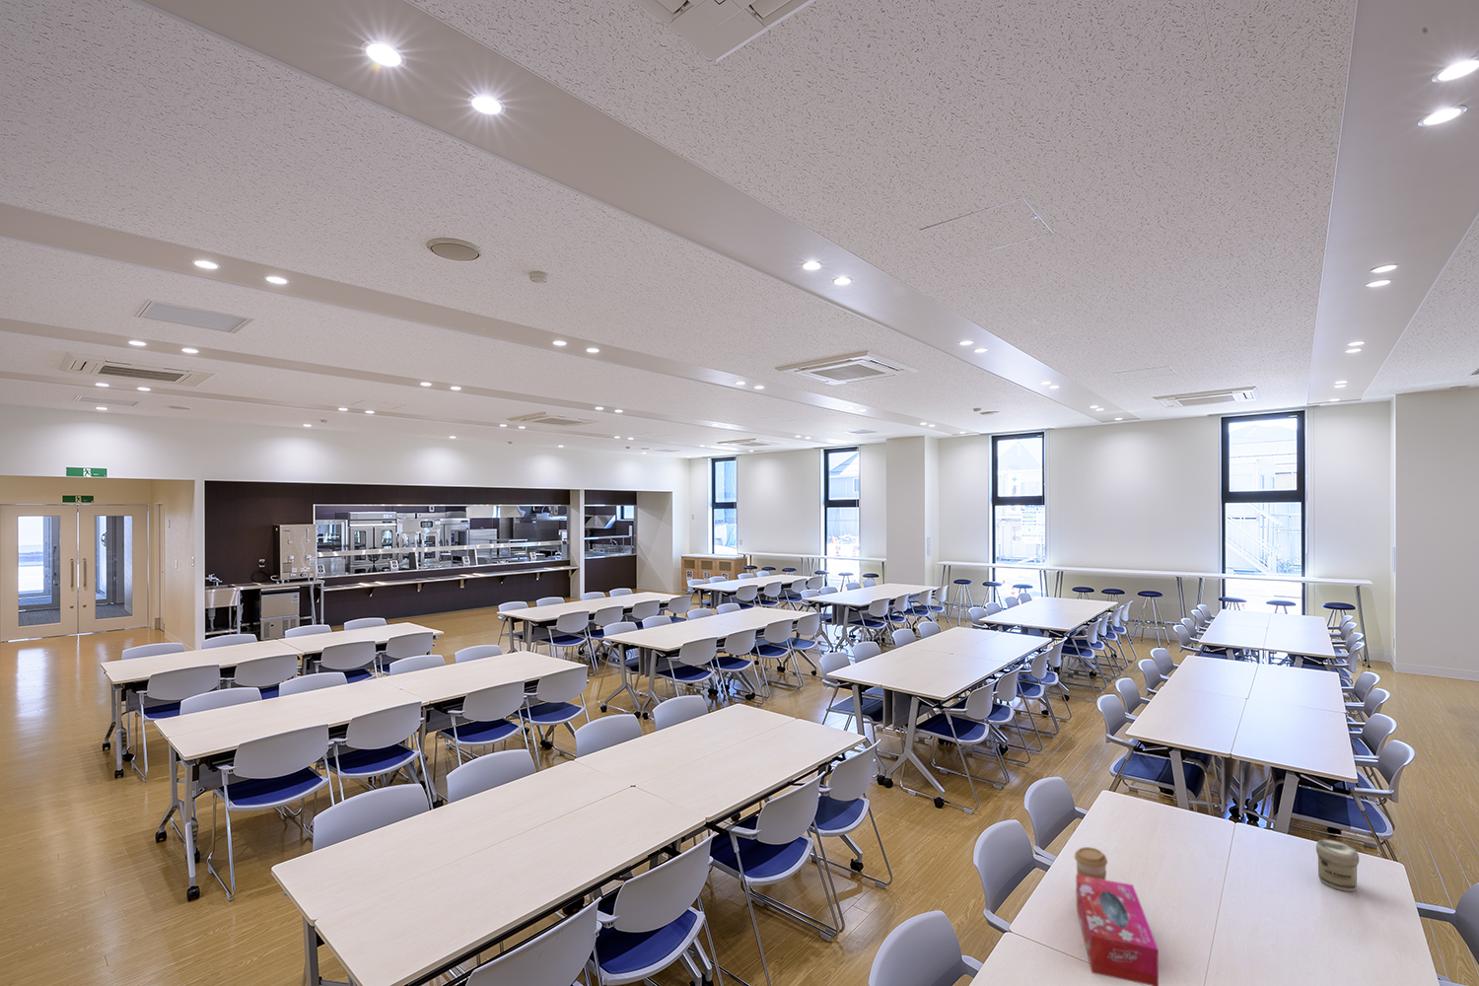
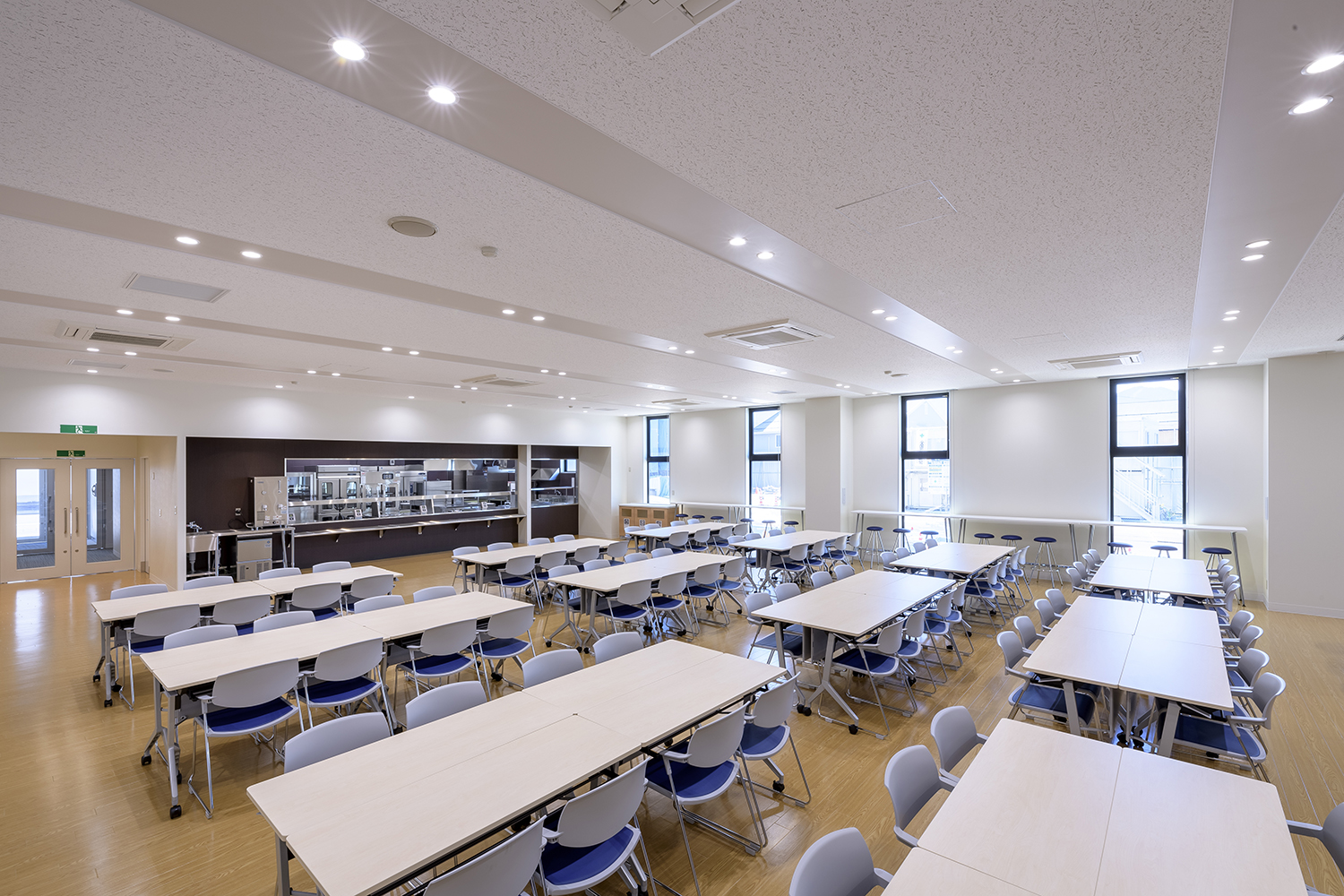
- tissue box (1114, 925)
- coffee cup (1091, 872)
- jar (1337, 865)
